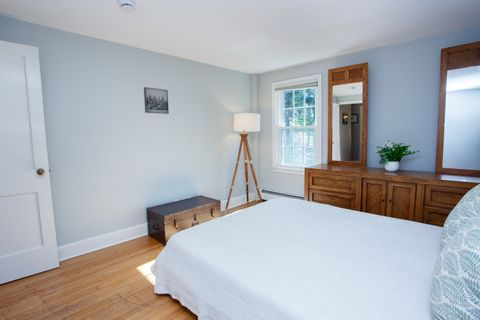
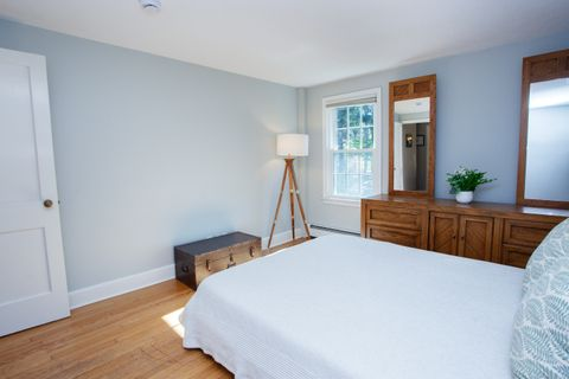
- wall art (156, 101)
